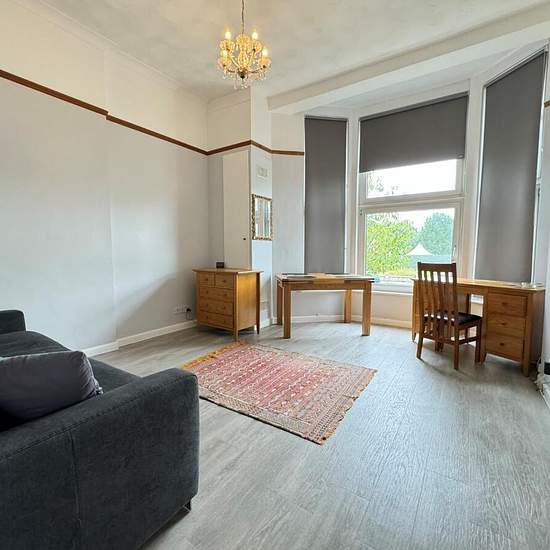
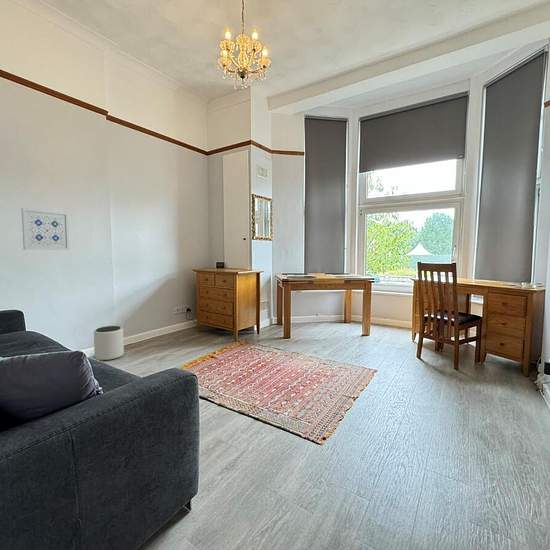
+ wall art (46, 230)
+ plant pot (109, 342)
